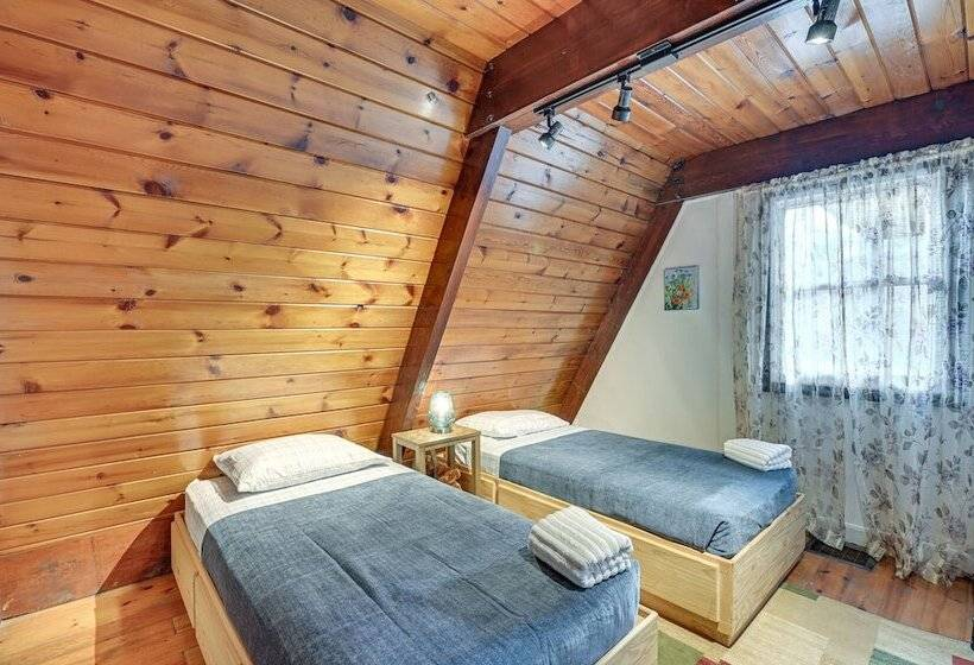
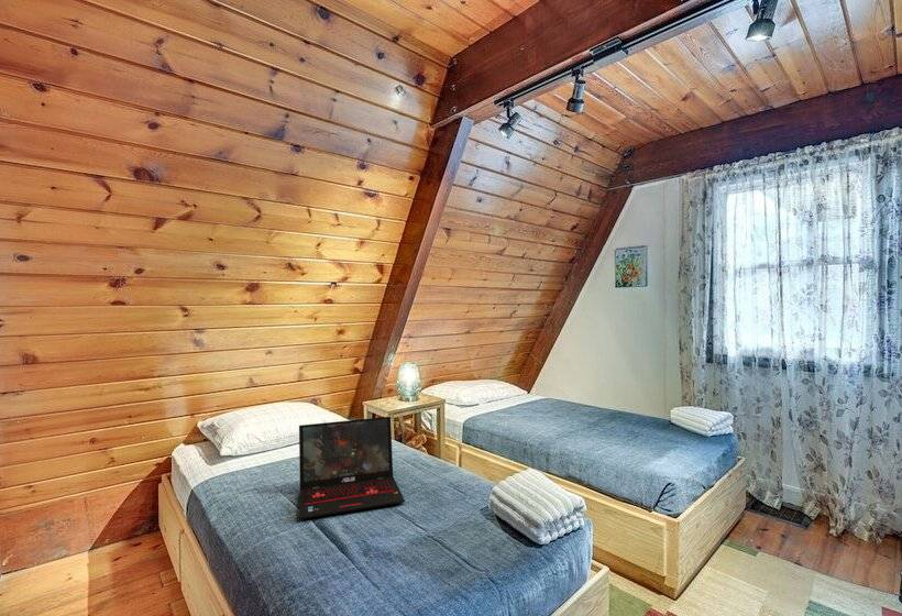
+ laptop (350, 463)
